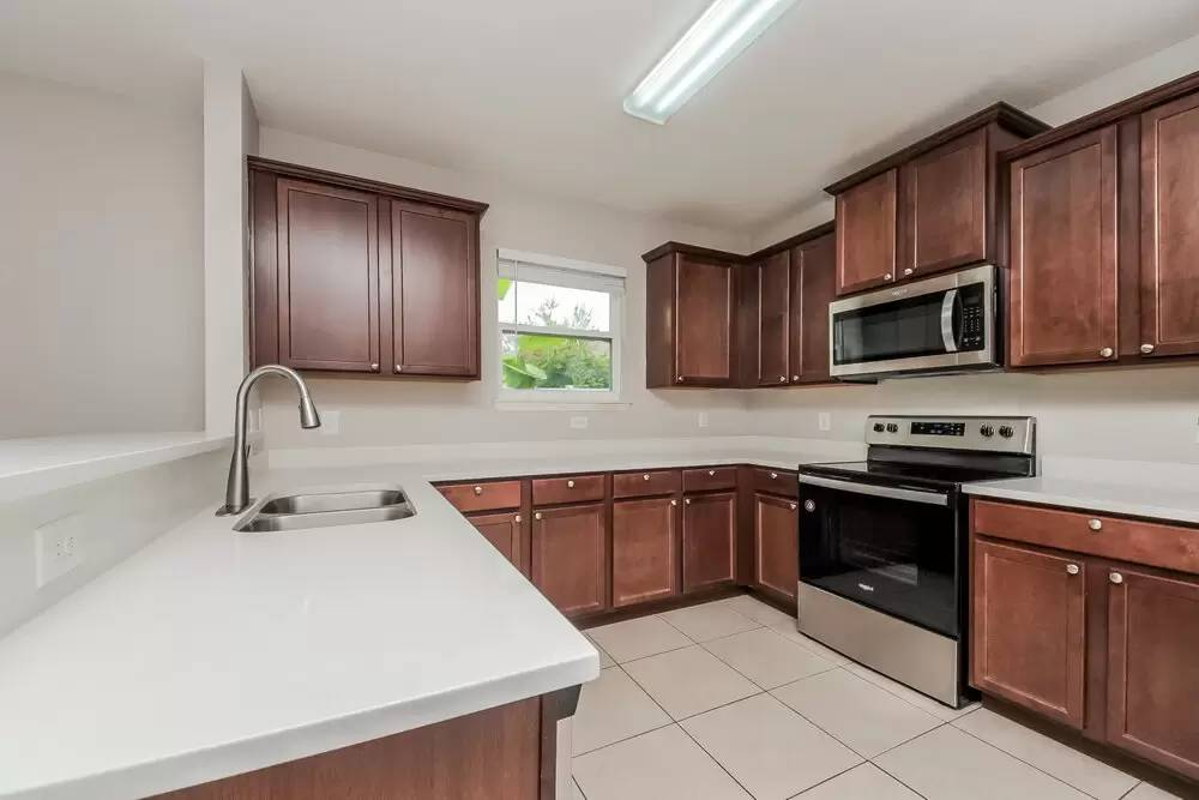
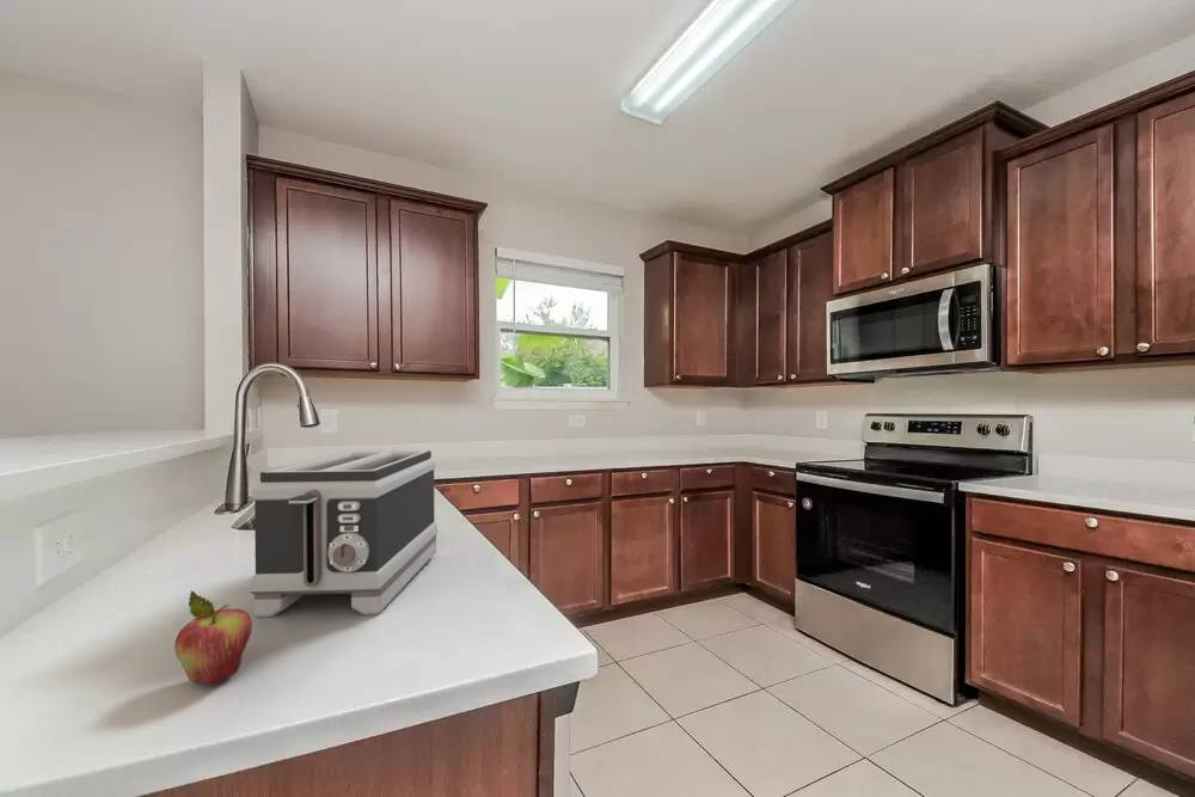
+ toaster (355, 522)
+ fruit (214, 633)
